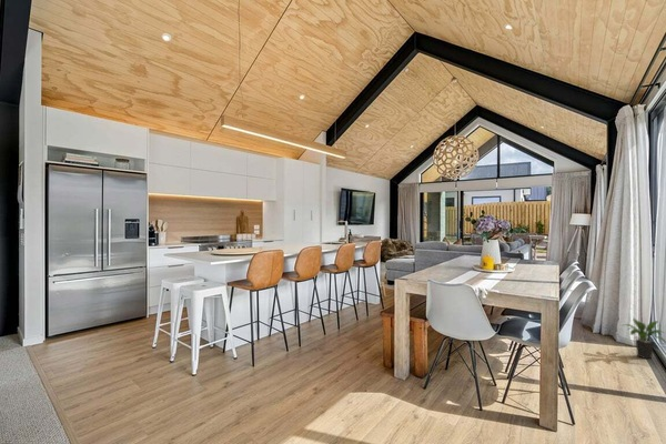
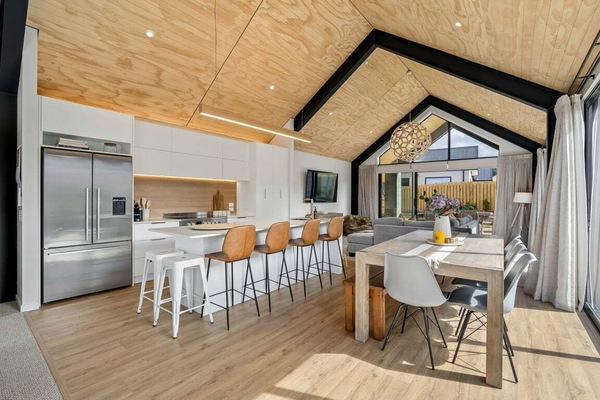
- potted plant (644, 337)
